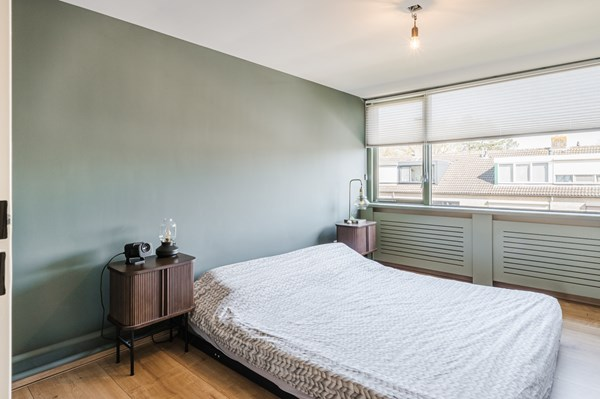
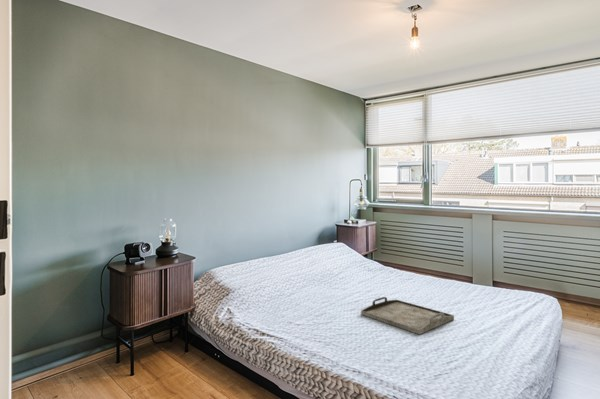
+ serving tray (406, 311)
